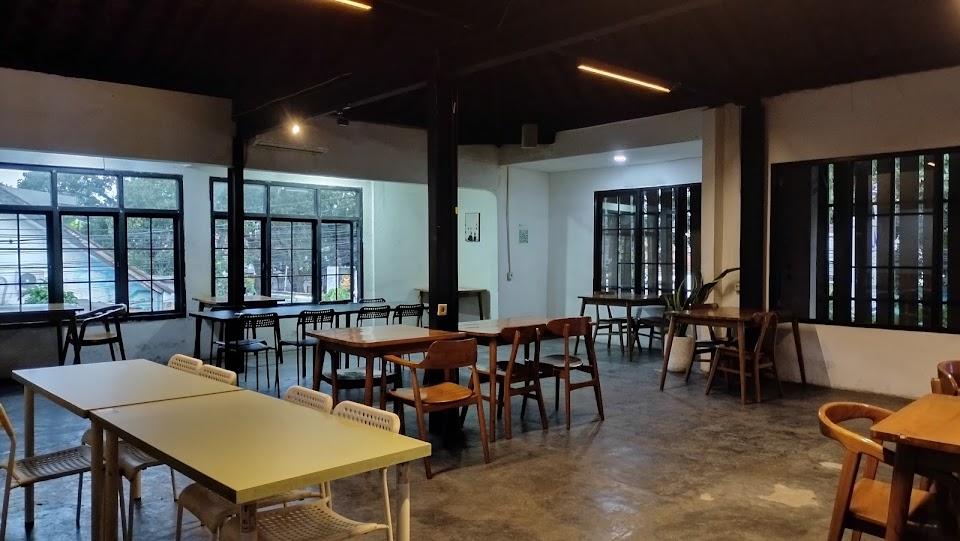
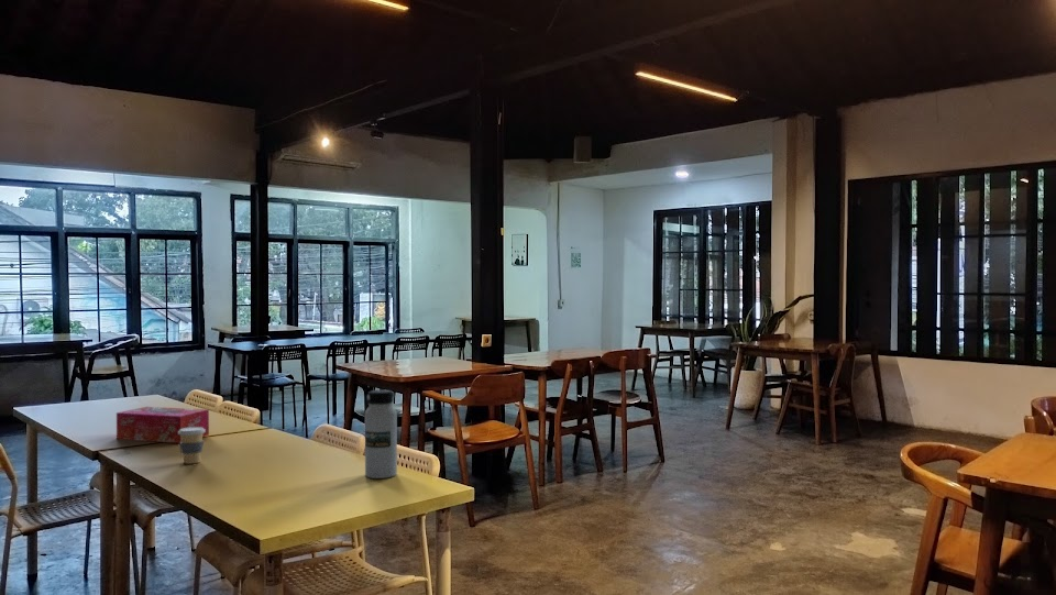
+ coffee cup (191, 445)
+ water bottle (381, 432)
+ tissue box (163, 423)
